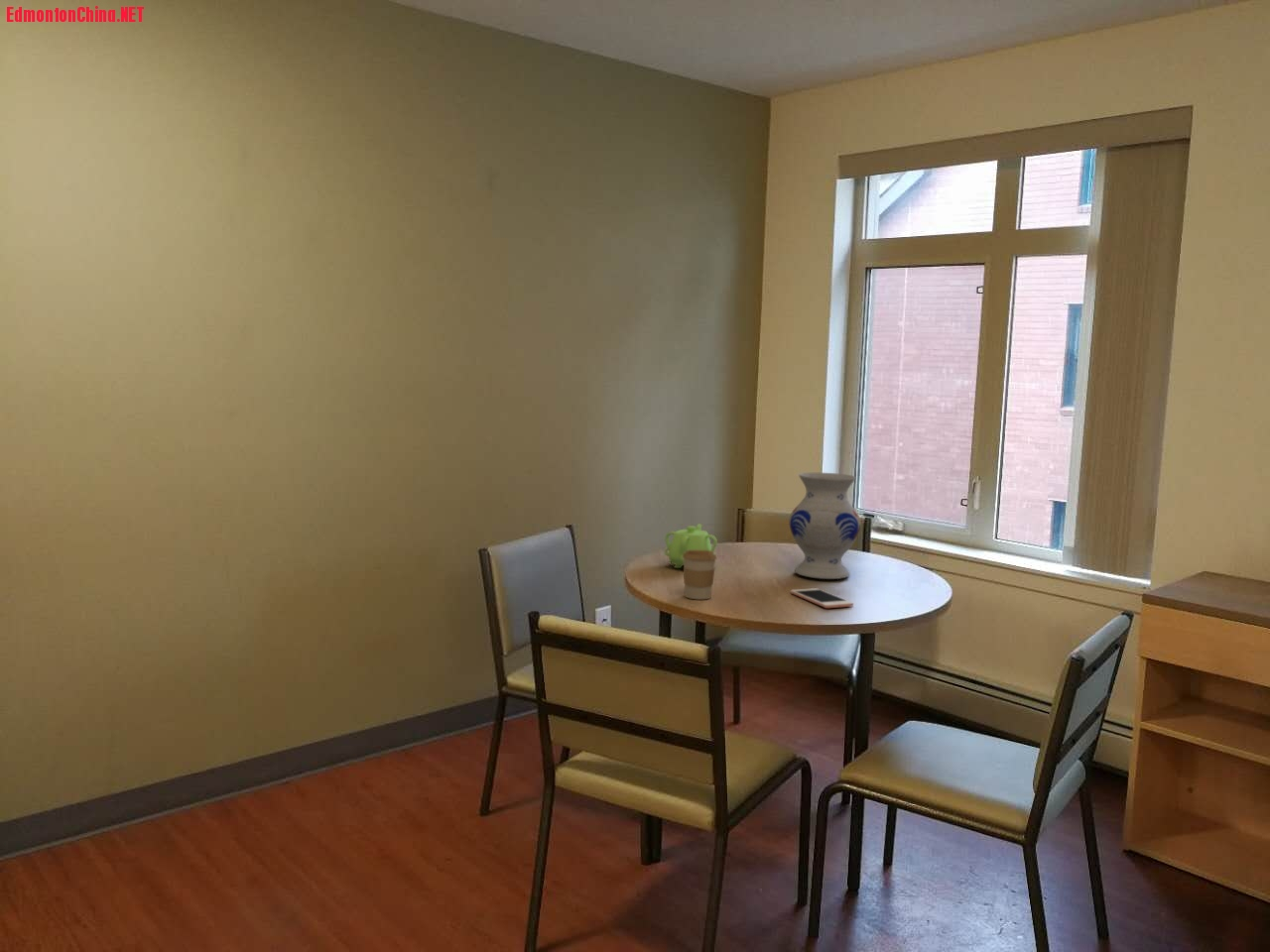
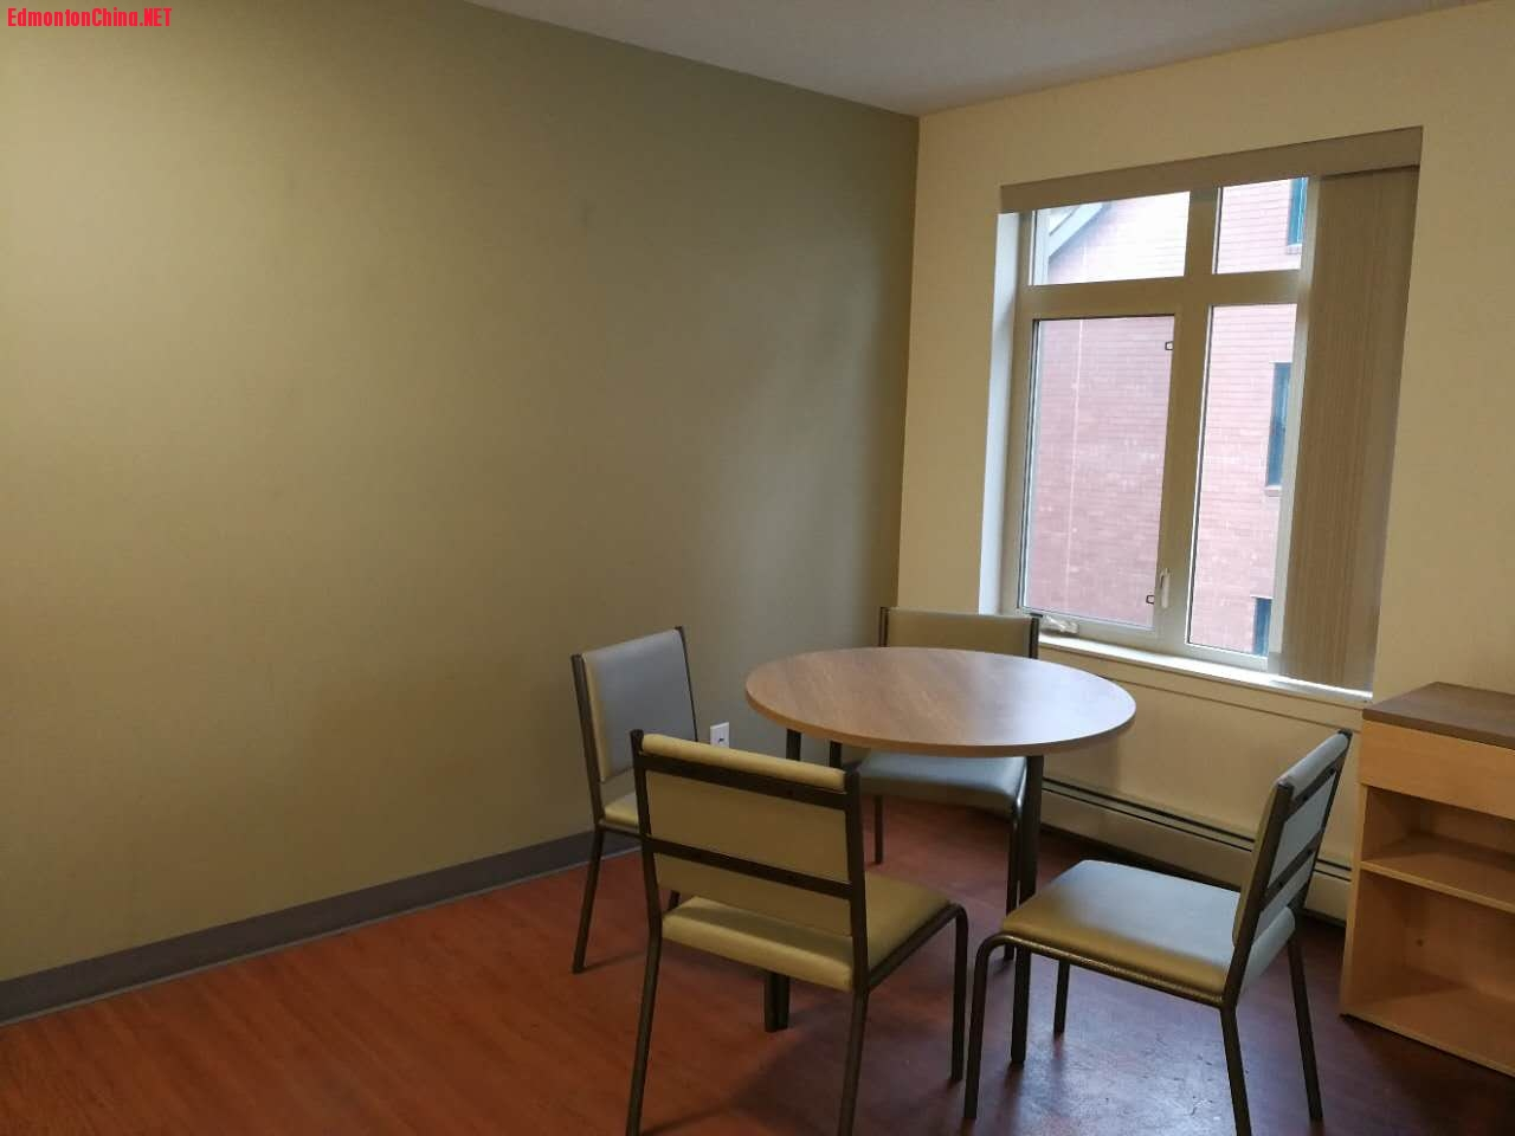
- coffee cup (698, 572)
- vase (825, 526)
- cell phone (821, 597)
- teapot (692, 545)
